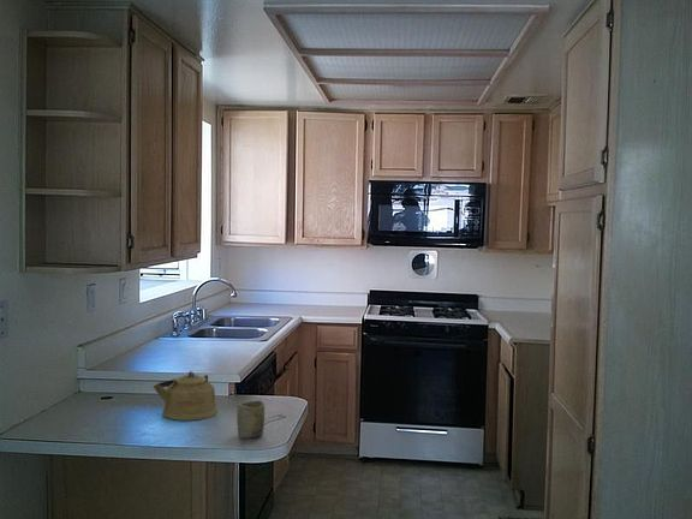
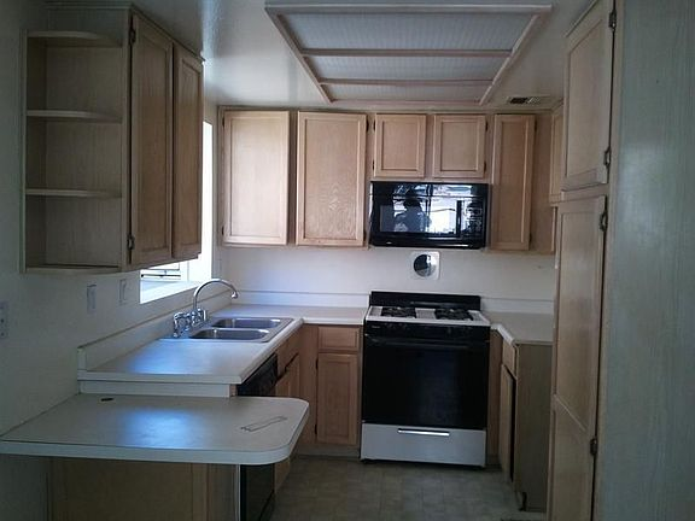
- kettle (184, 392)
- cup (250, 419)
